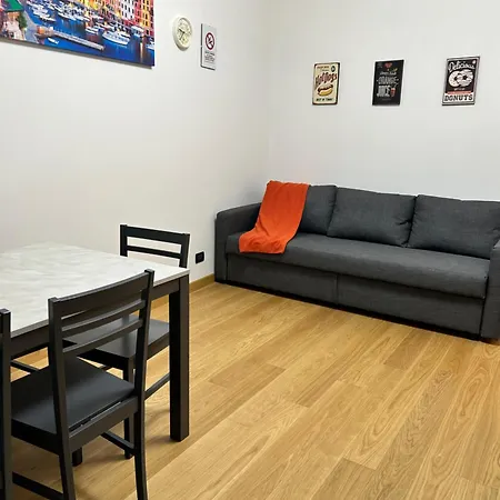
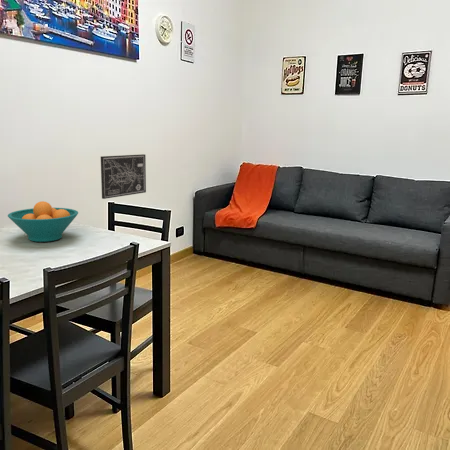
+ wall art (124, 175)
+ fruit bowl (44, 220)
